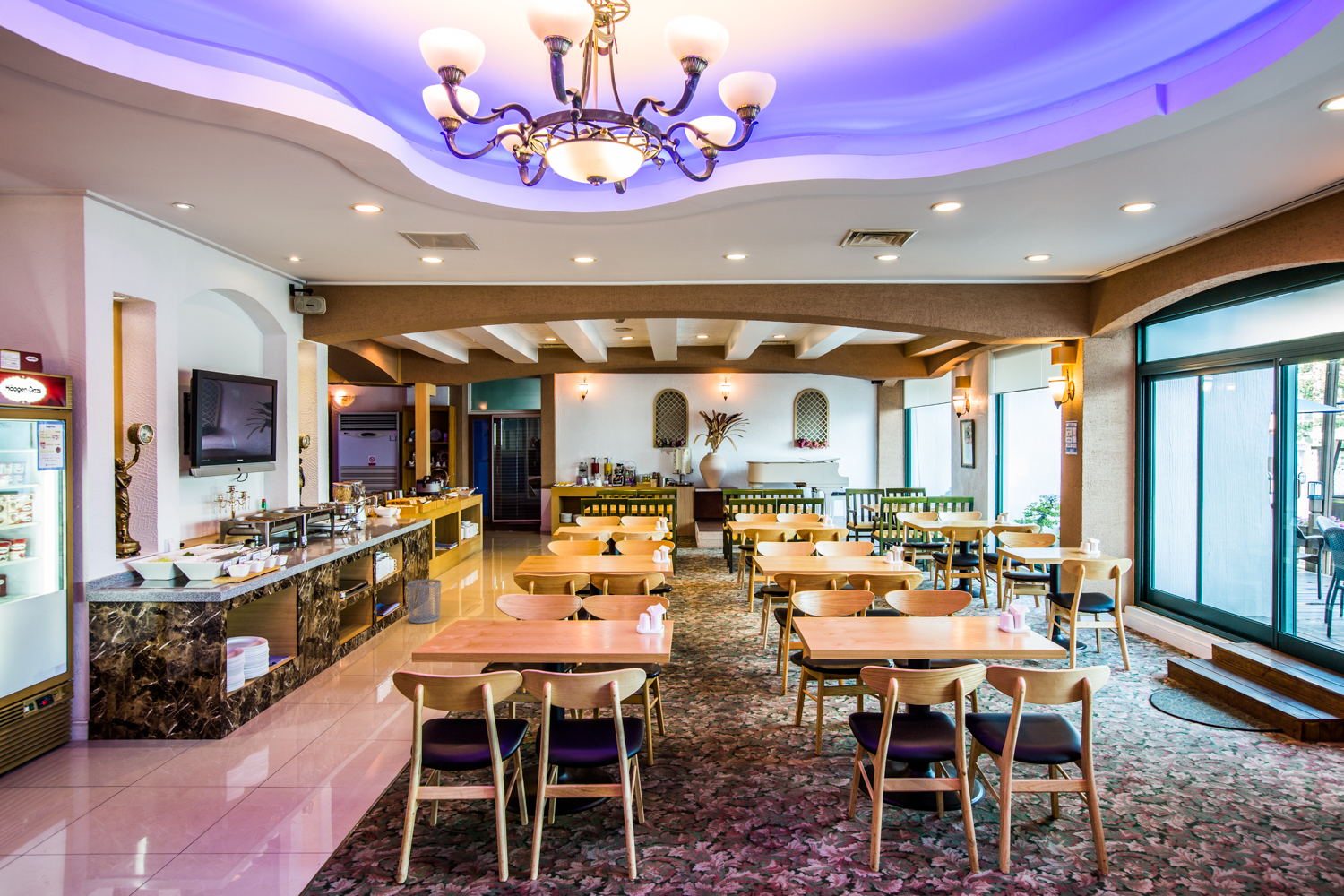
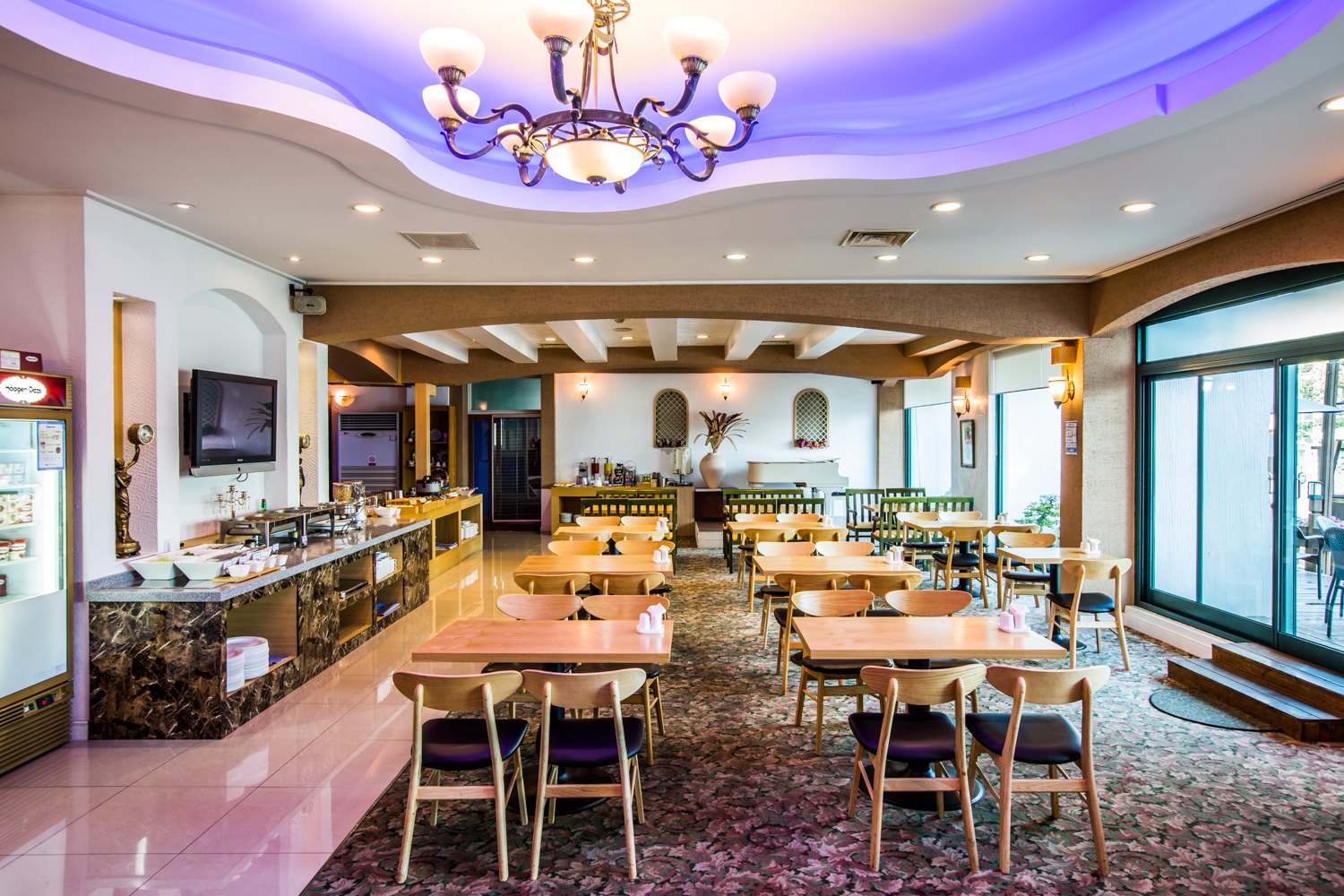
- waste bin (424, 601)
